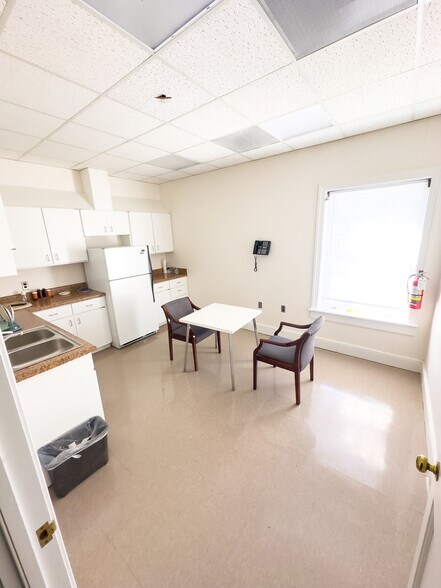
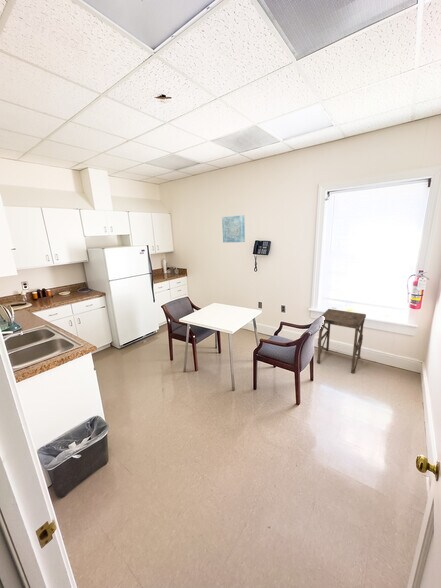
+ wall art (233, 229)
+ side table (329, 336)
